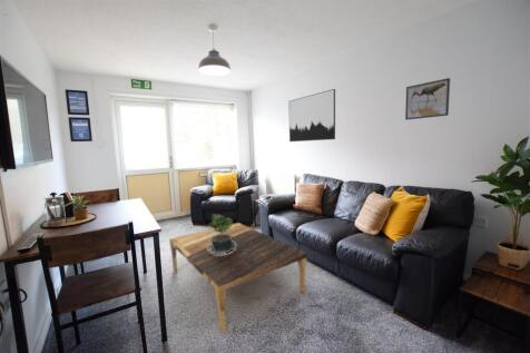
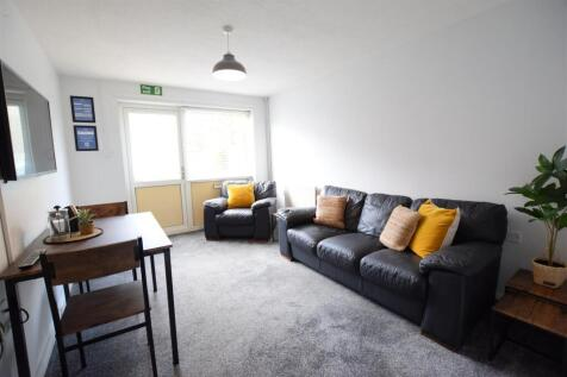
- wall art (310, 118)
- potted plant (220, 231)
- coffee table (232, 263)
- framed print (425, 100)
